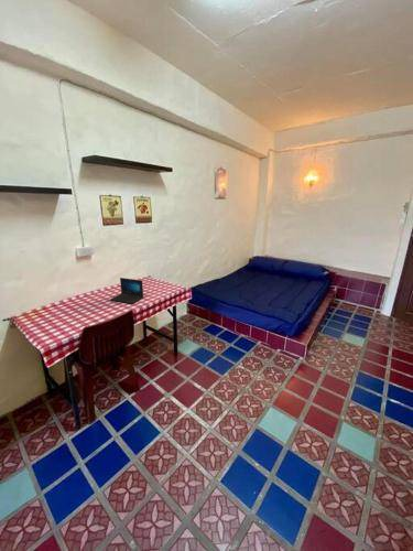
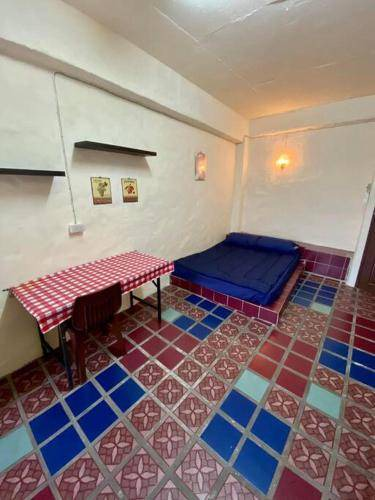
- laptop (126, 290)
